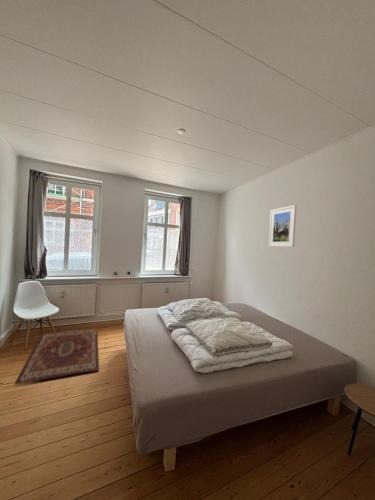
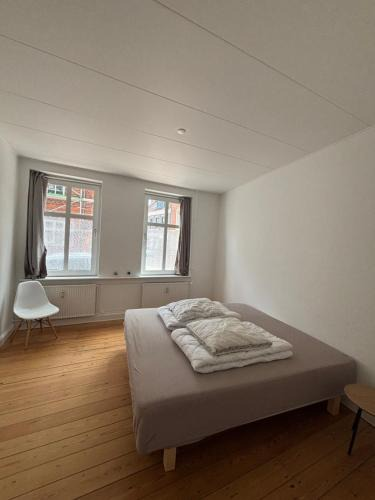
- rug (66, 348)
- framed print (281, 227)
